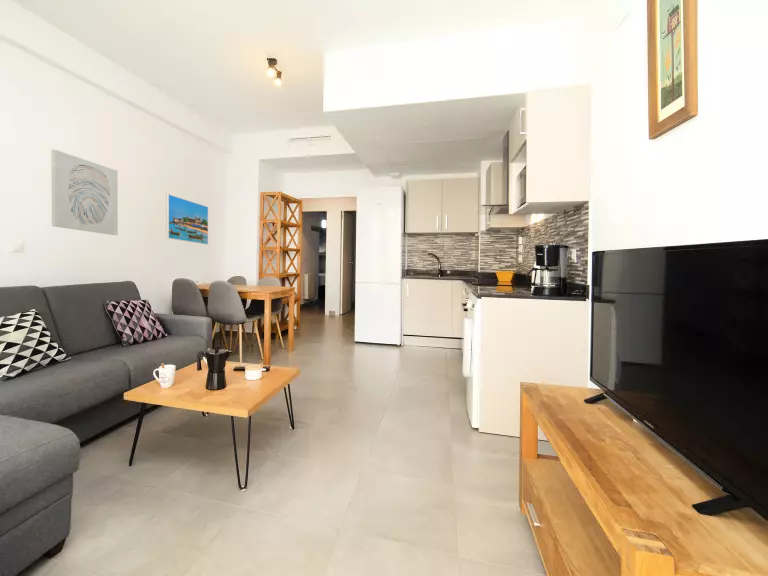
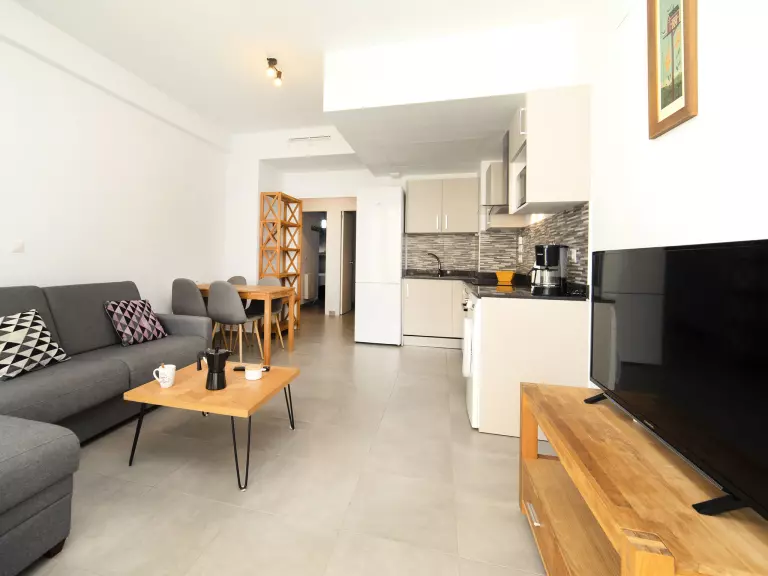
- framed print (188, 221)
- wall art (87, 196)
